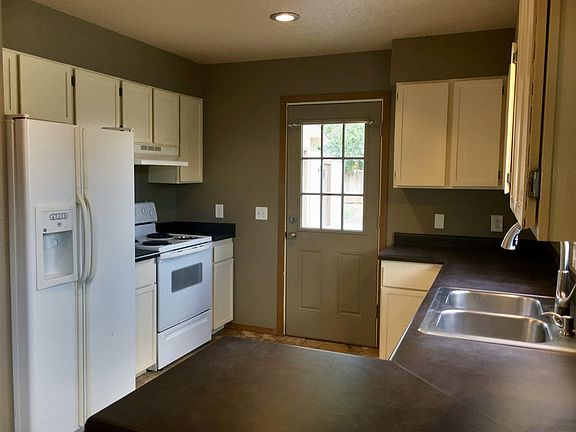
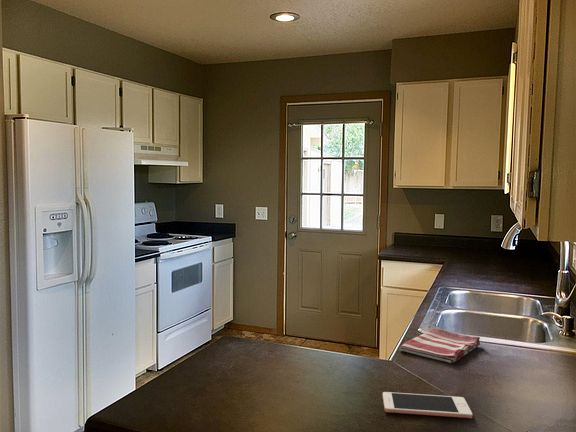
+ cell phone (425, 404)
+ dish towel (440, 343)
